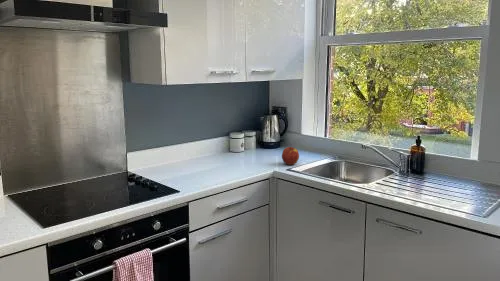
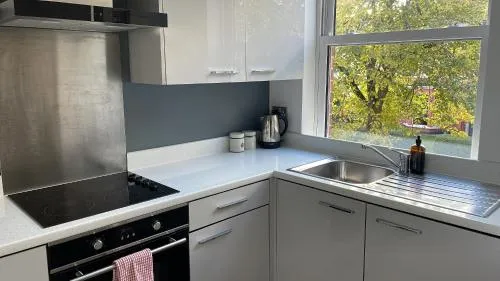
- apple (290, 155)
